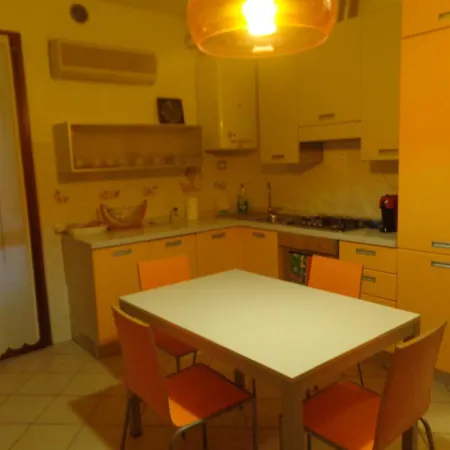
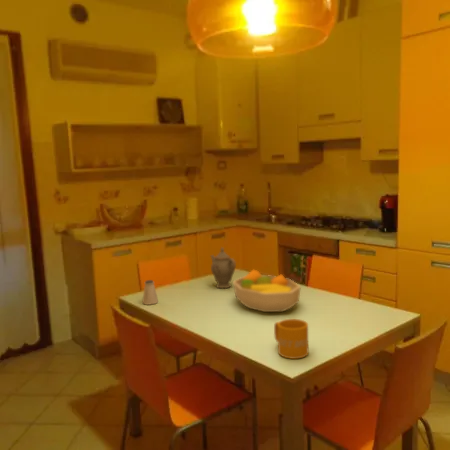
+ fruit bowl (266, 289)
+ chinaware (222, 266)
+ mug (289, 336)
+ saltshaker (149, 291)
